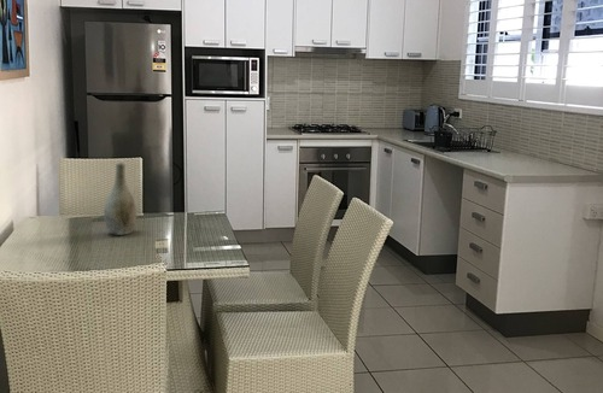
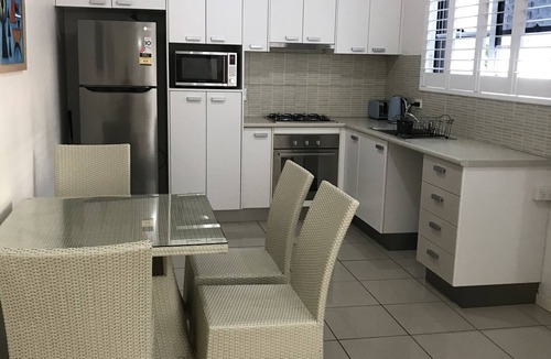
- vase (119, 198)
